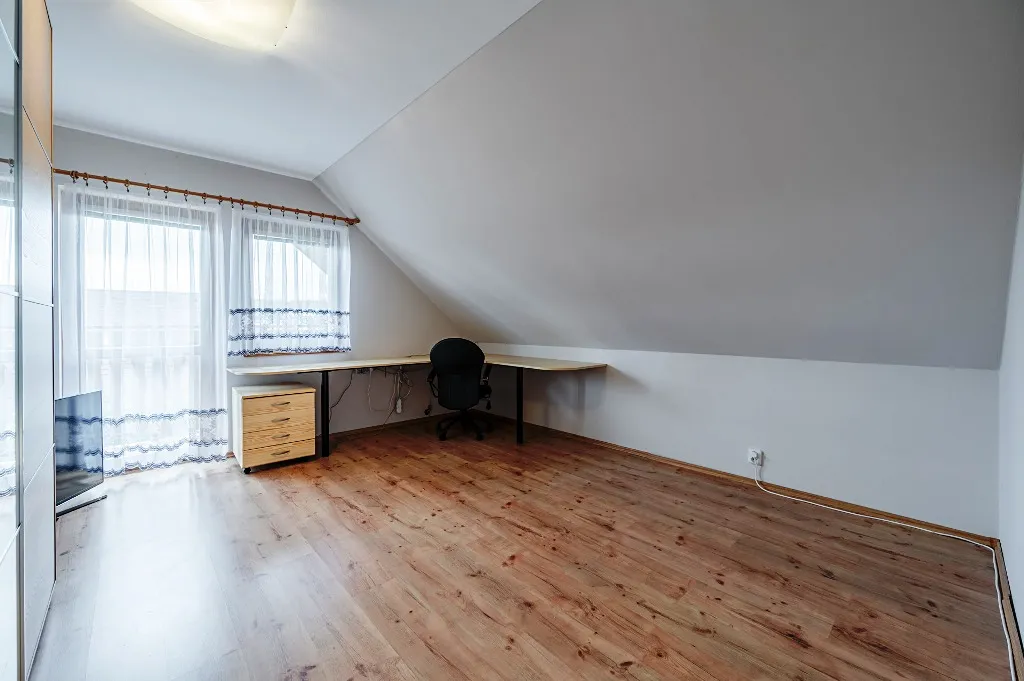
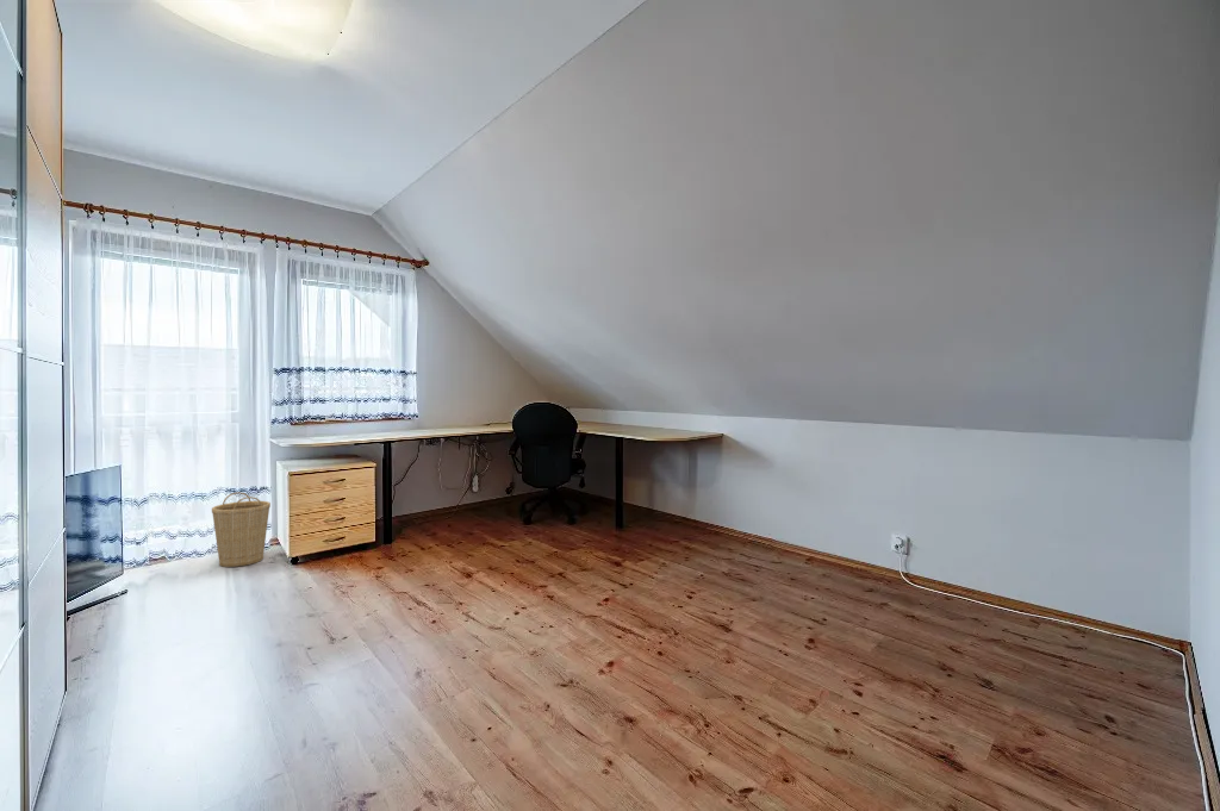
+ basket (241, 528)
